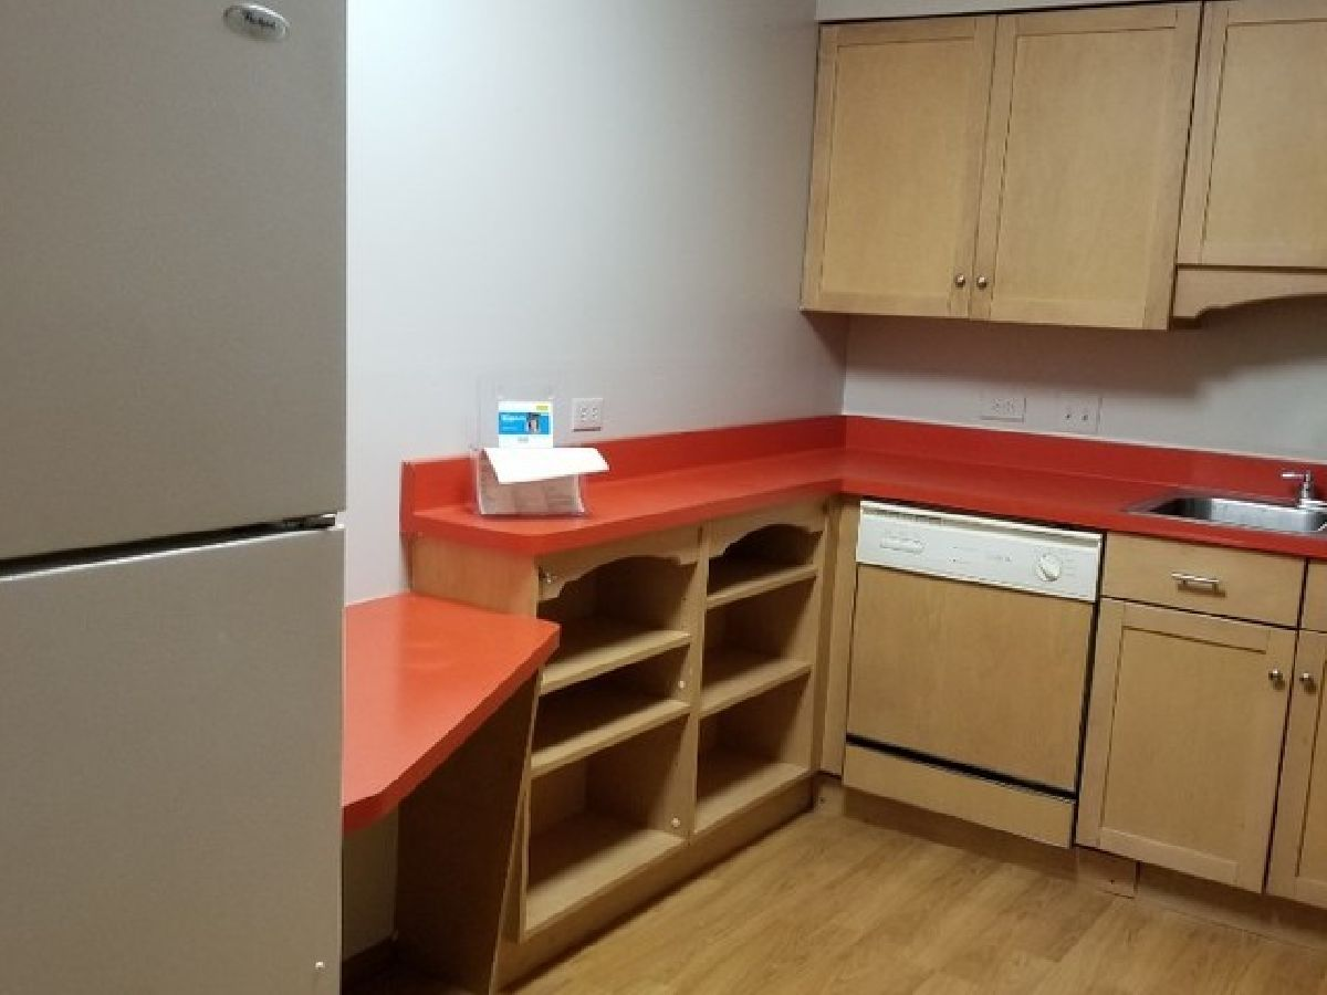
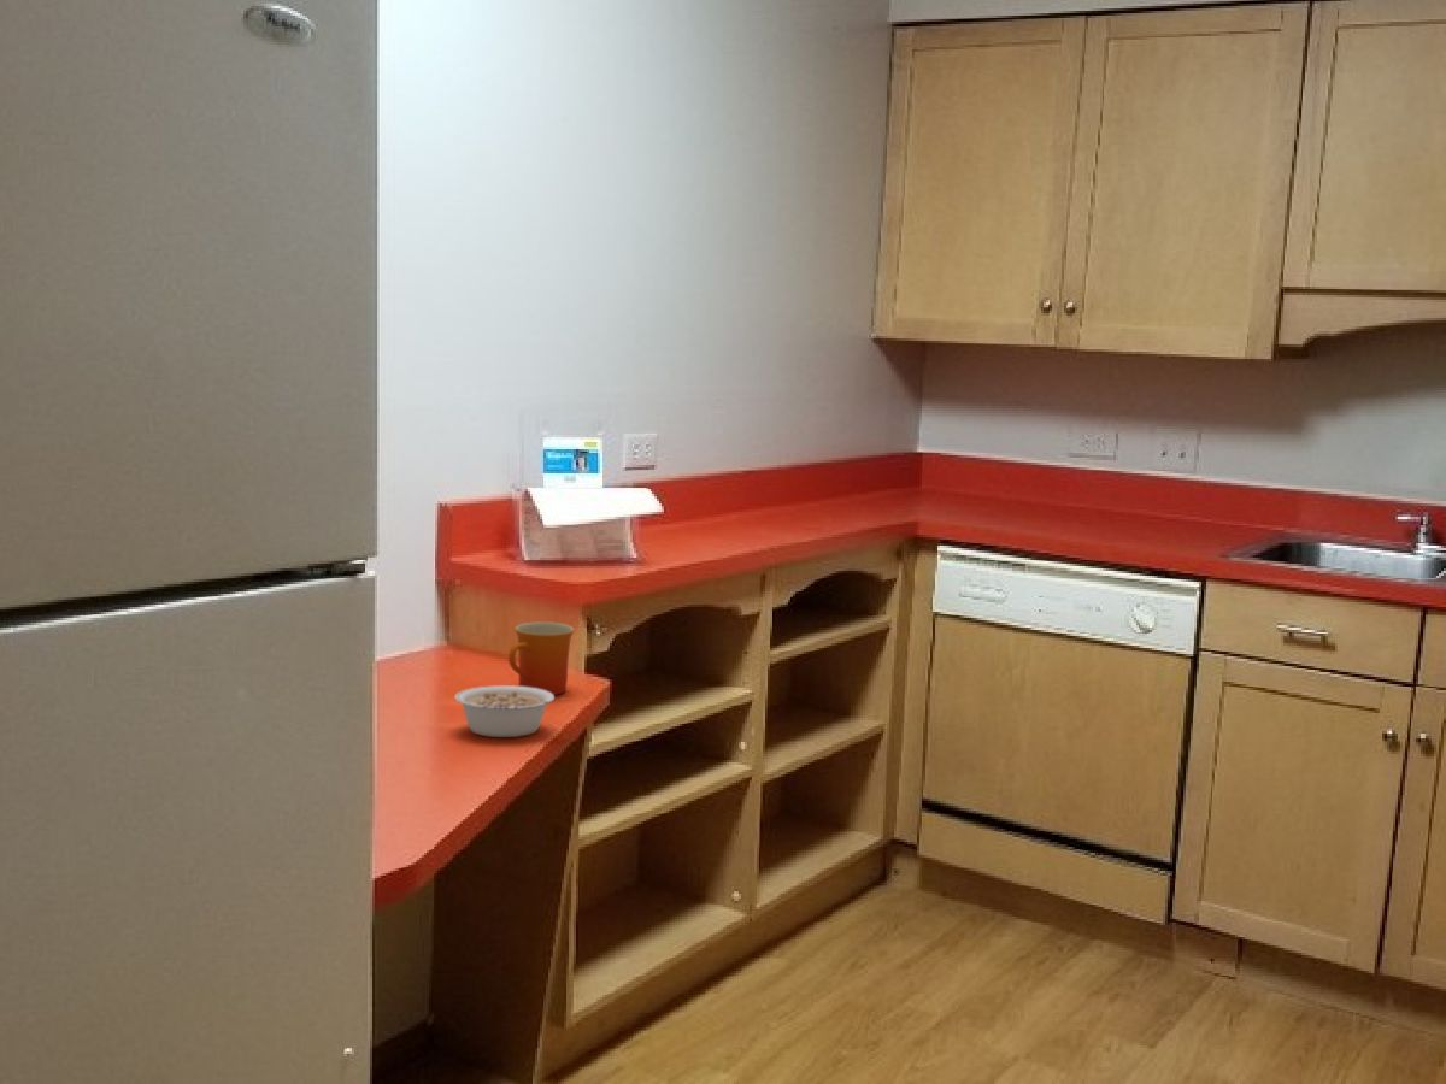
+ mug (542, 660)
+ legume (509, 708)
